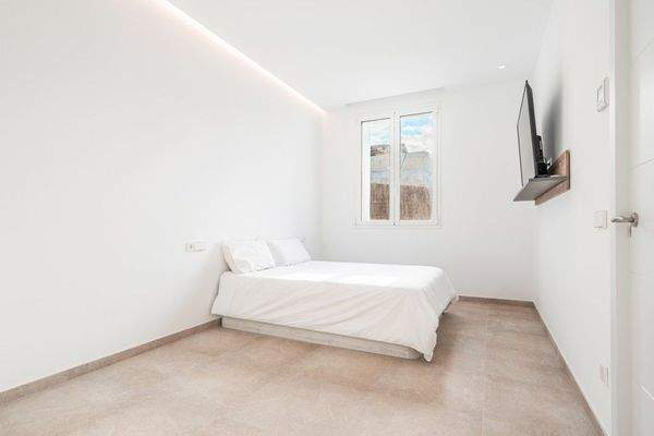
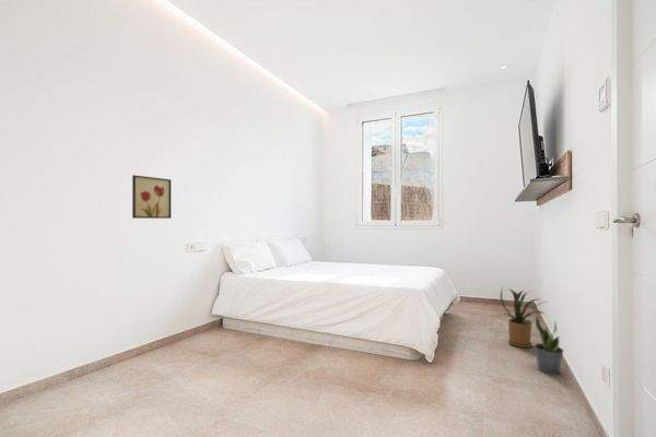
+ wall art (152, 198)
+ potted plant (549, 342)
+ house plant (523, 315)
